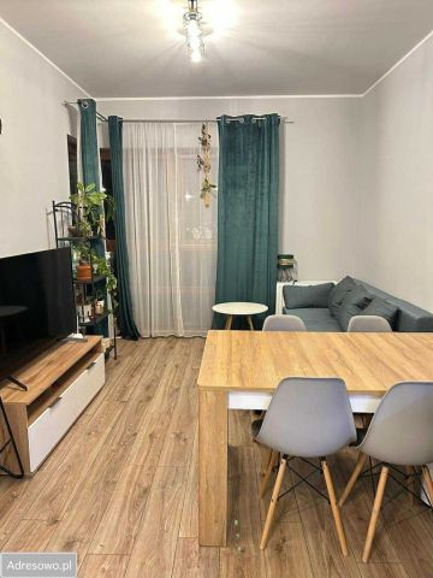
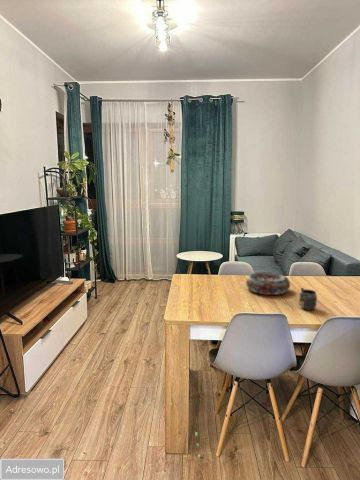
+ decorative bowl (267, 283)
+ mug (306, 298)
